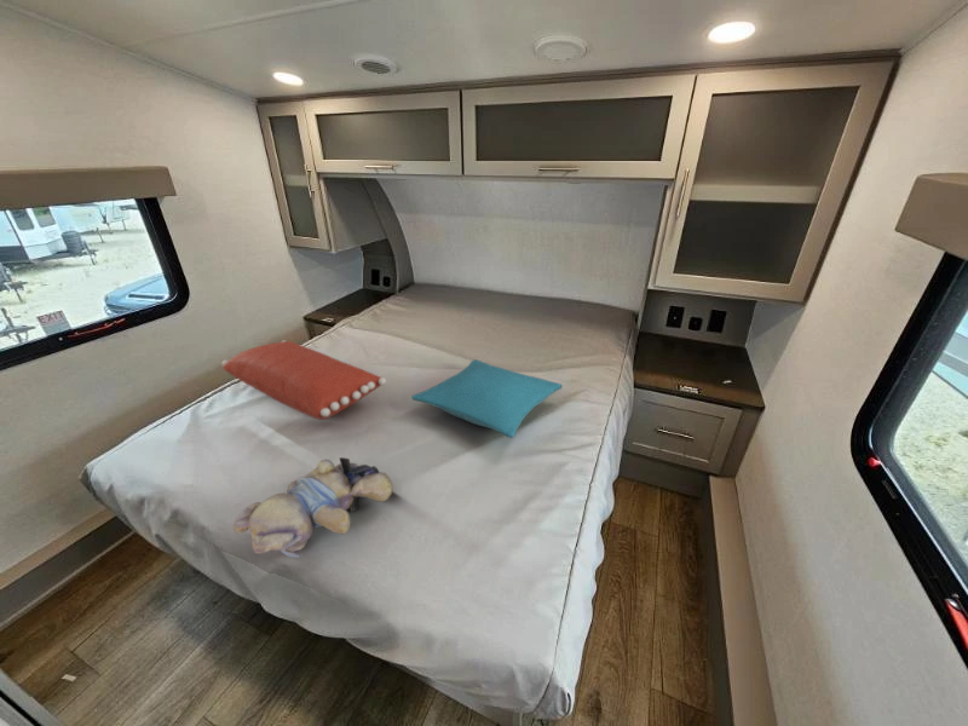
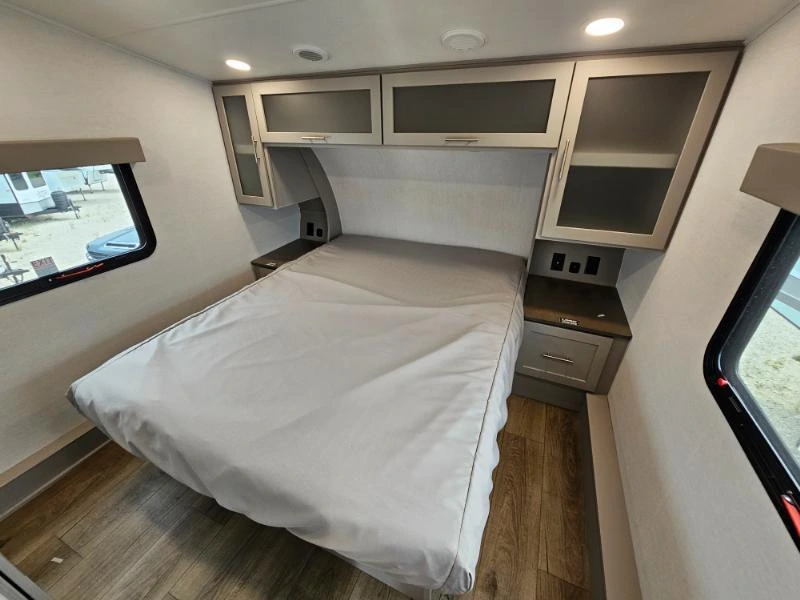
- pillow (489, 393)
- teddy bear (317, 499)
- pillow (304, 374)
